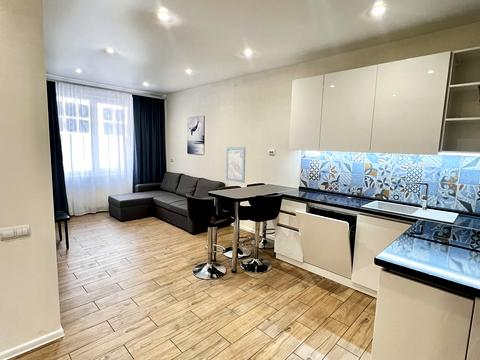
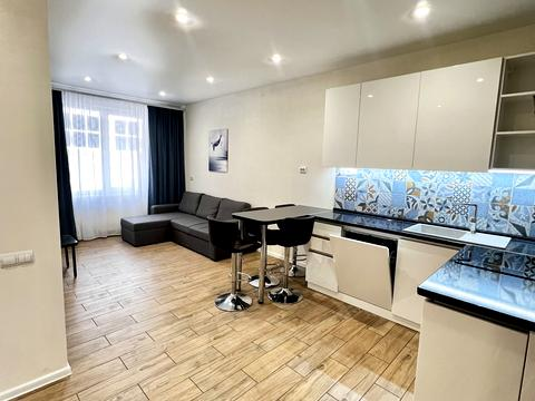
- wall art (235, 164)
